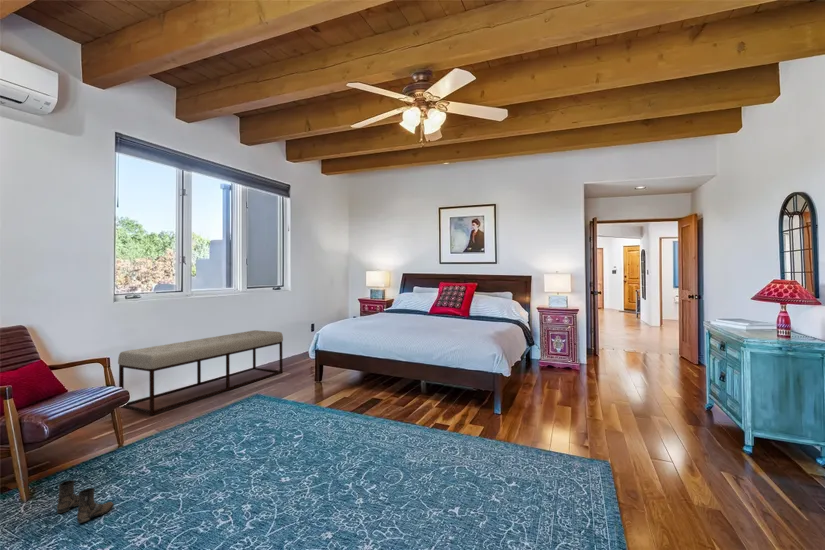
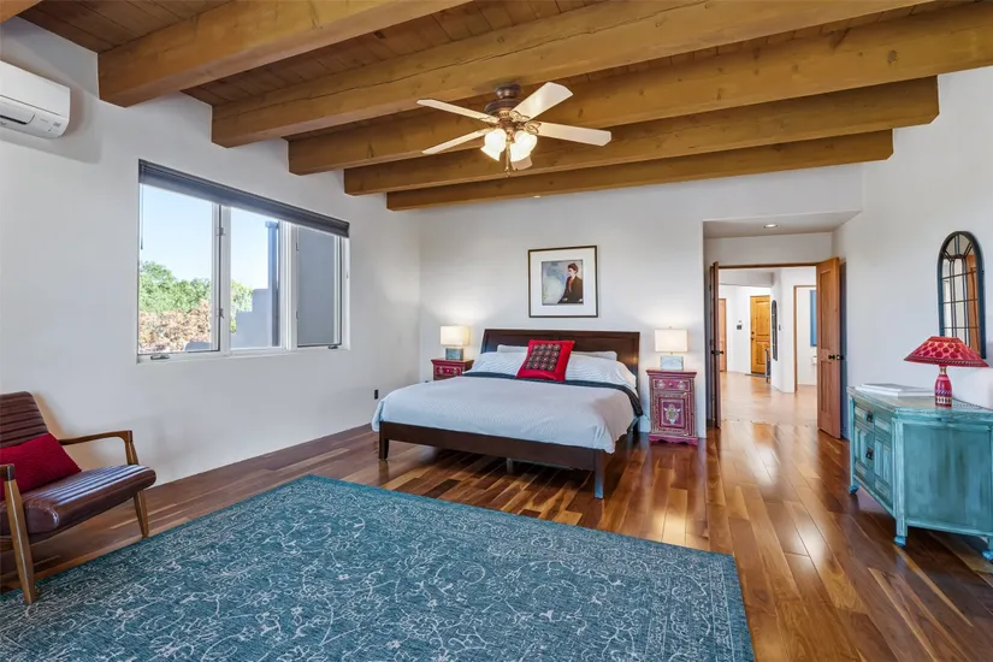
- boots (85, 496)
- bench (211, 358)
